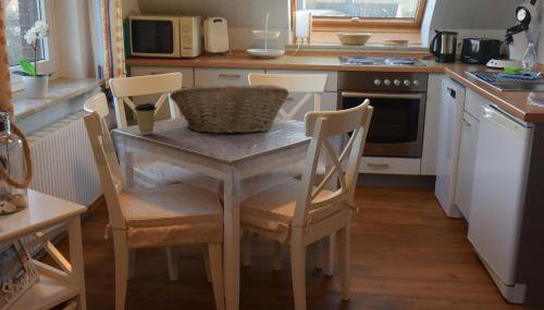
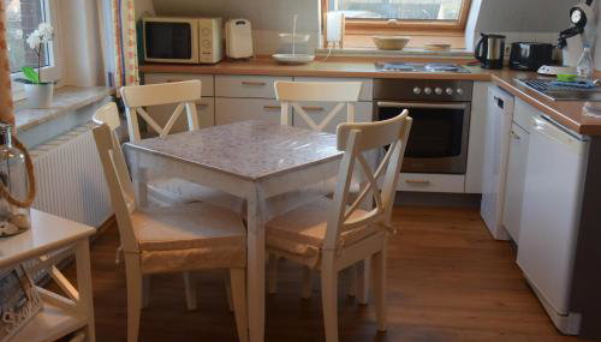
- coffee cup (145, 119)
- fruit basket (230, 103)
